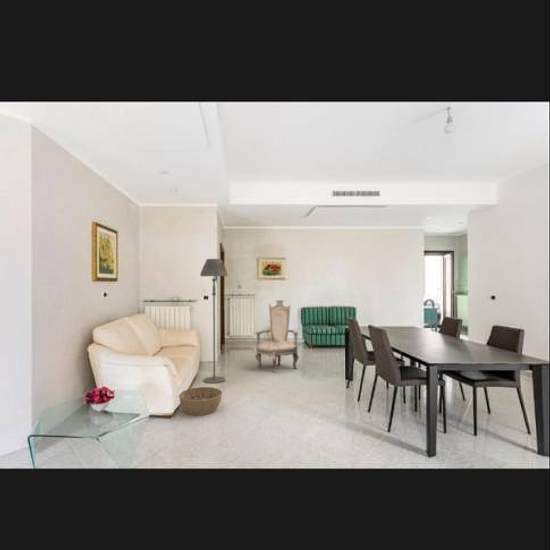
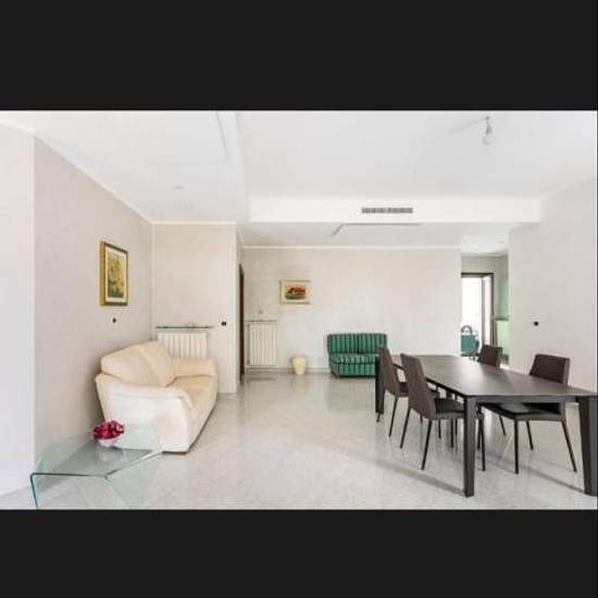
- floor lamp (214, 319)
- armchair (278, 334)
- basket (200, 401)
